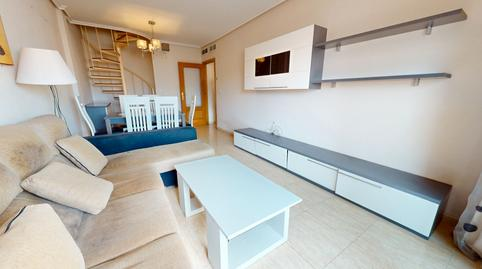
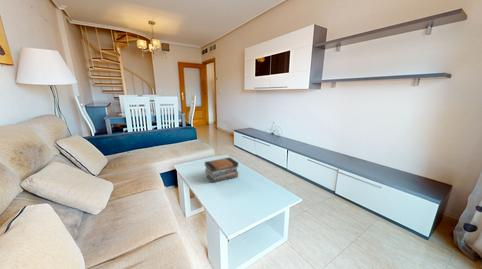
+ book stack (221, 169)
